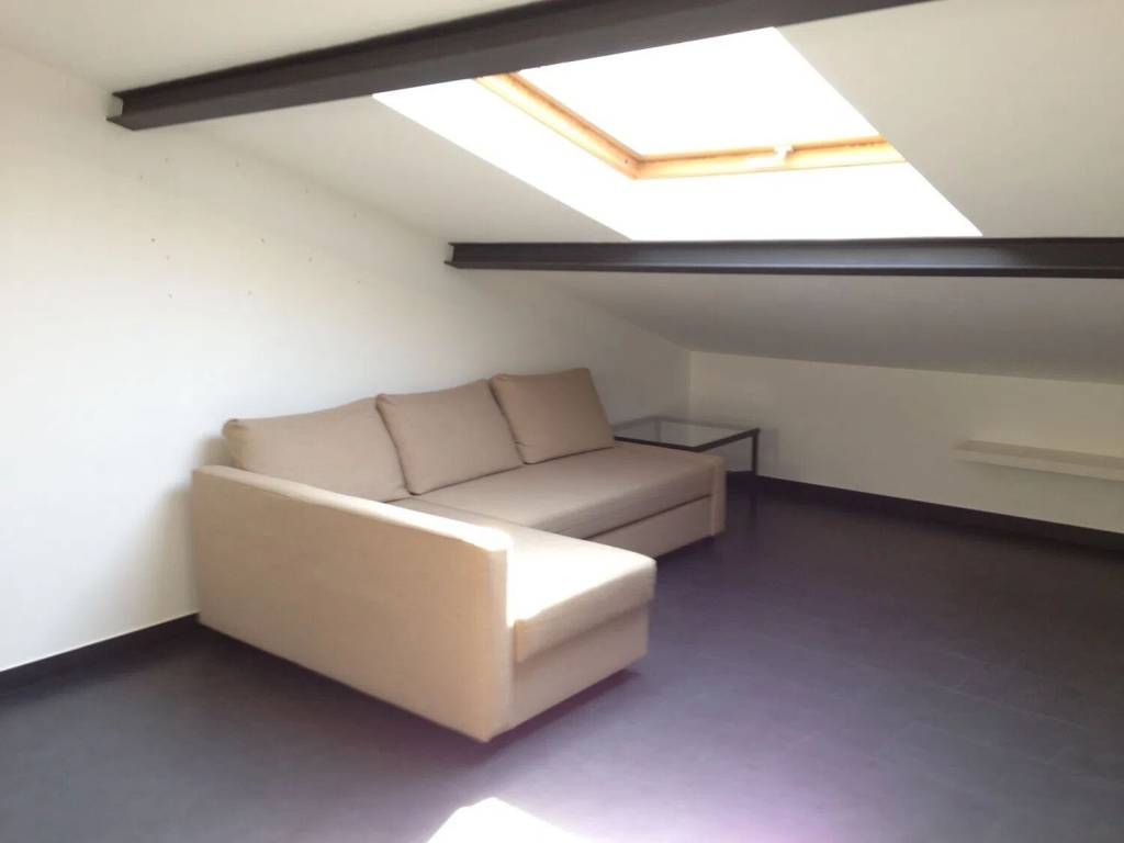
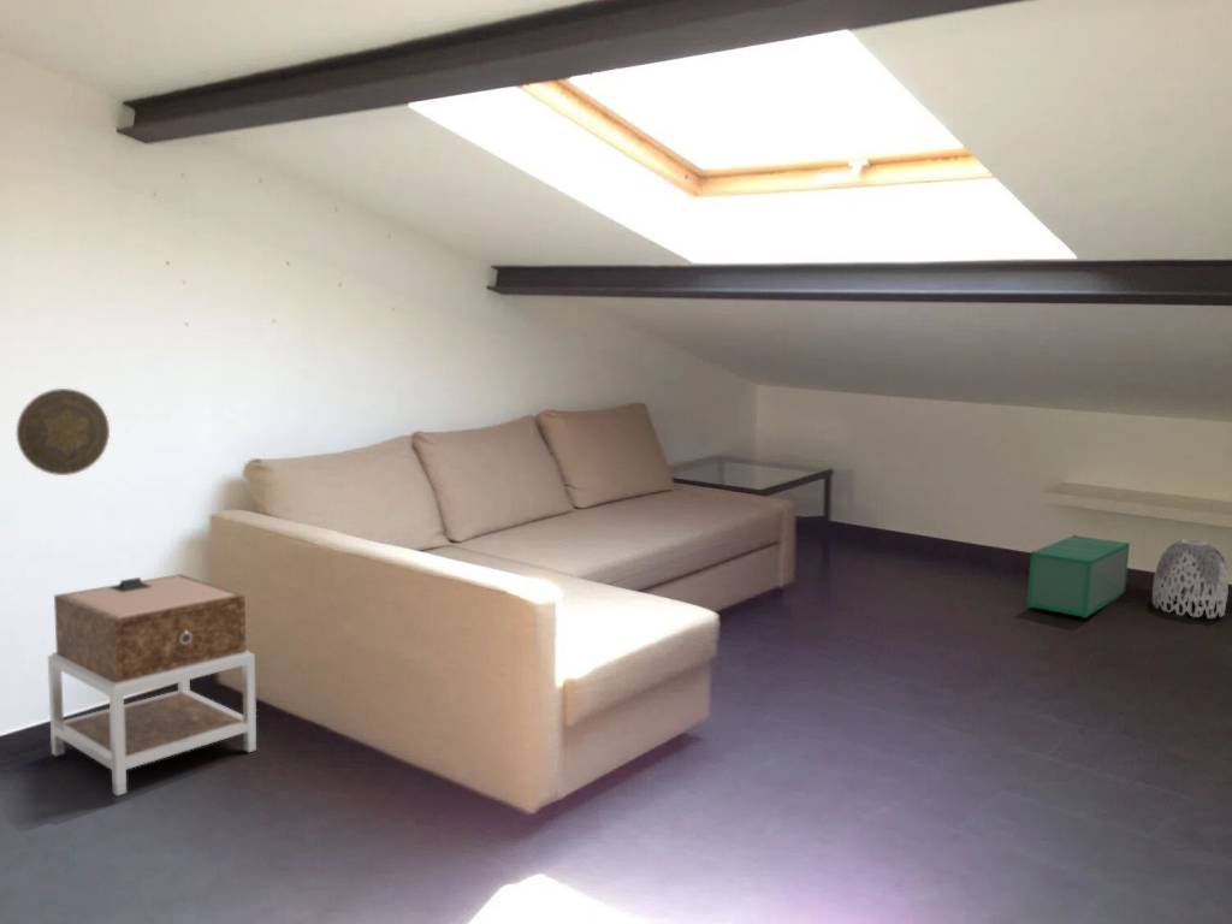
+ storage bin (1079, 573)
+ decorative plate (65, 432)
+ vase (1190, 575)
+ nightstand (153, 670)
